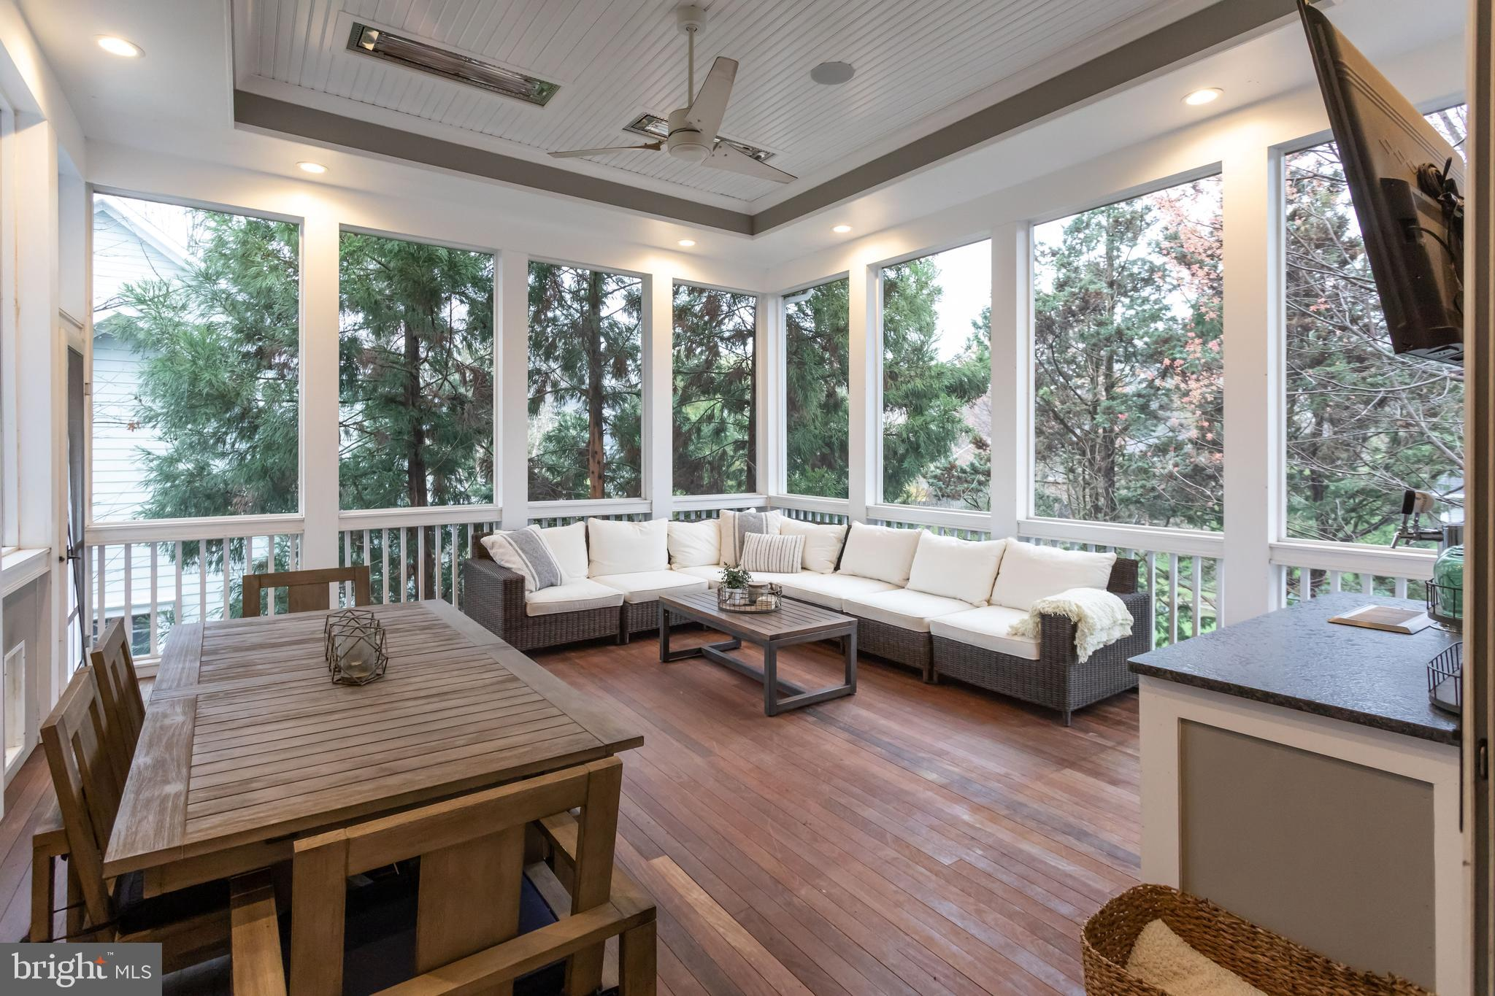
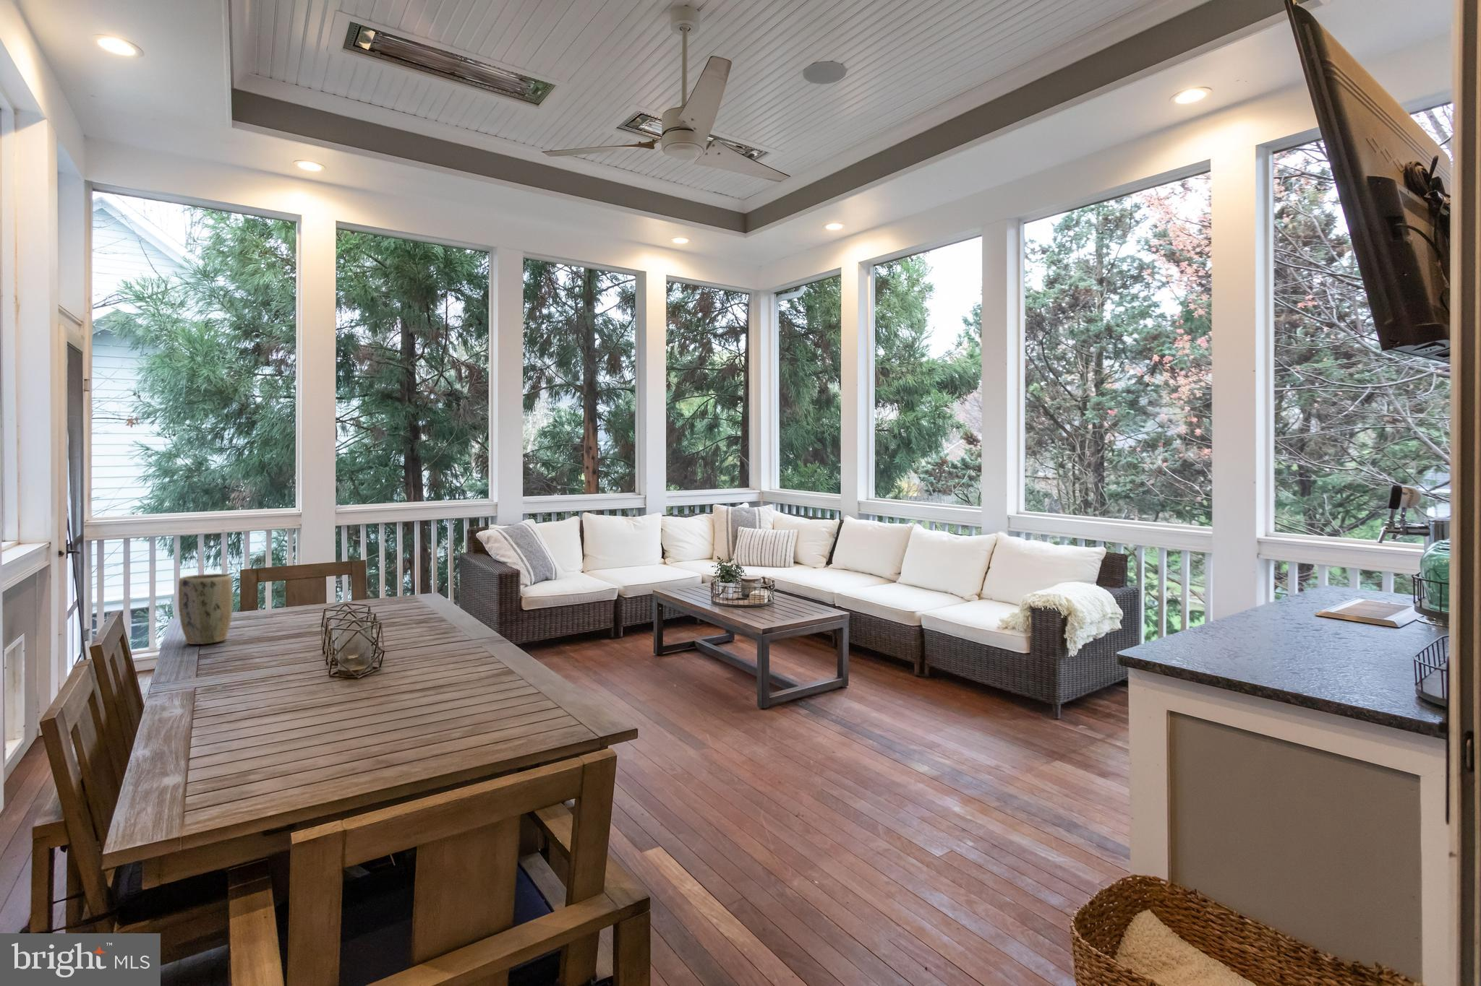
+ plant pot (206, 609)
